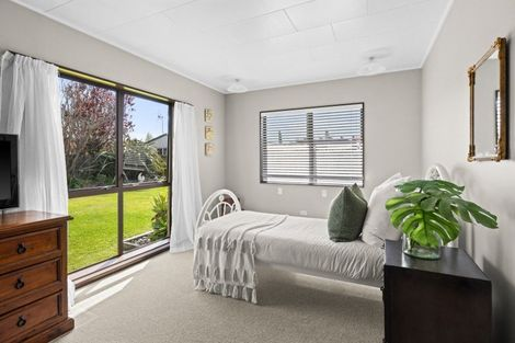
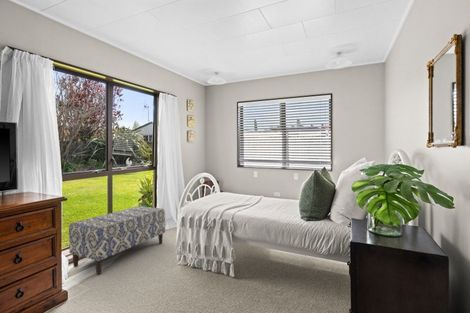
+ bench (122, 234)
